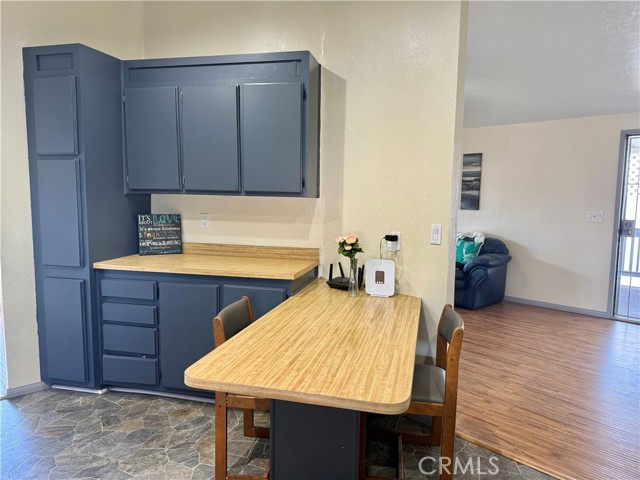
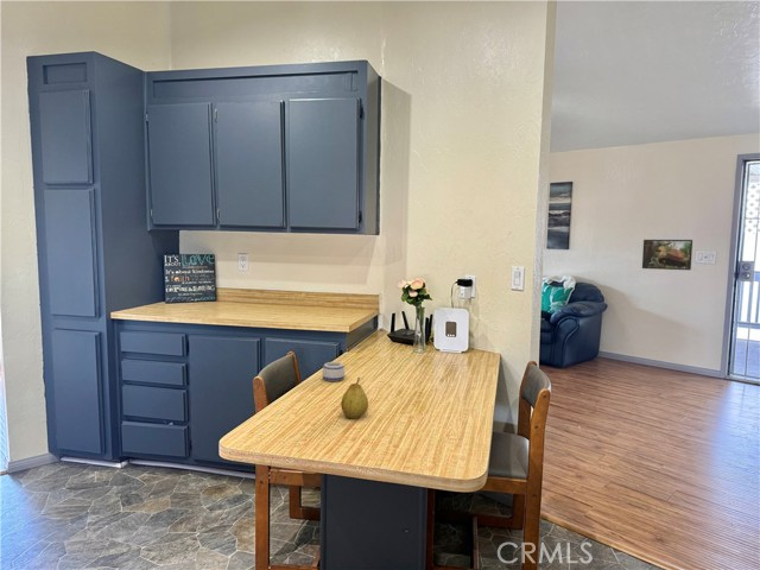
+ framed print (666, 254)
+ mug (334, 369)
+ fruit (354, 397)
